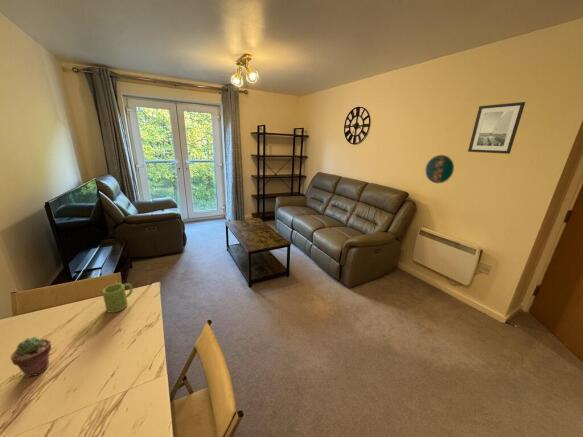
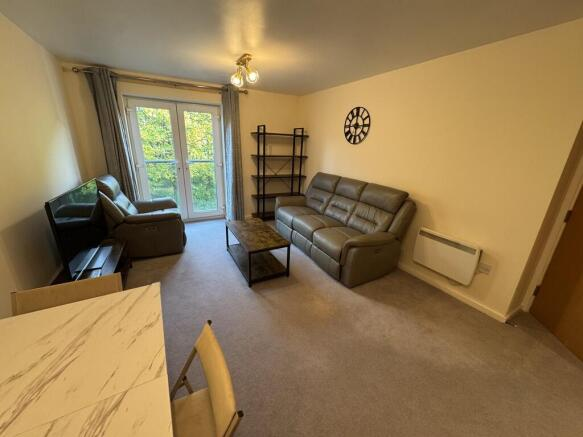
- potted succulent (33, 354)
- mug (119, 295)
- decorative plate (438, 169)
- wall art (494, 129)
